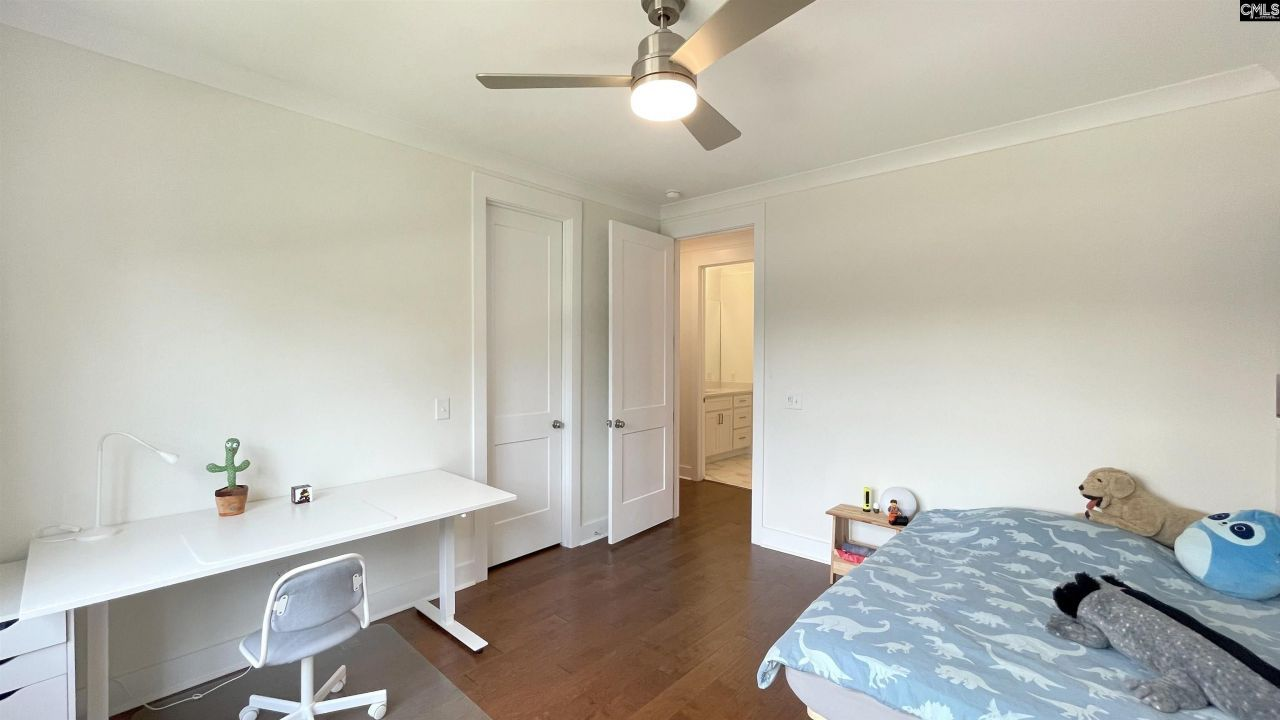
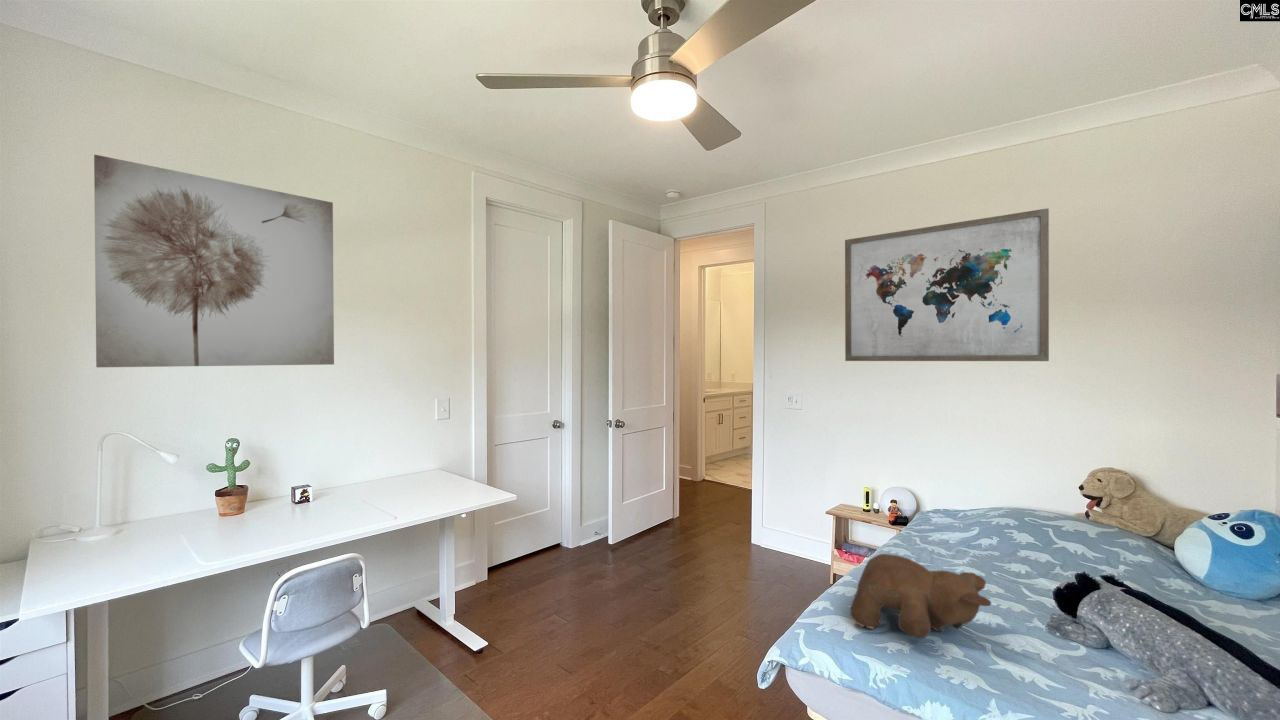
+ wall art (229, 274)
+ wall art (935, 293)
+ teddy bear (917, 593)
